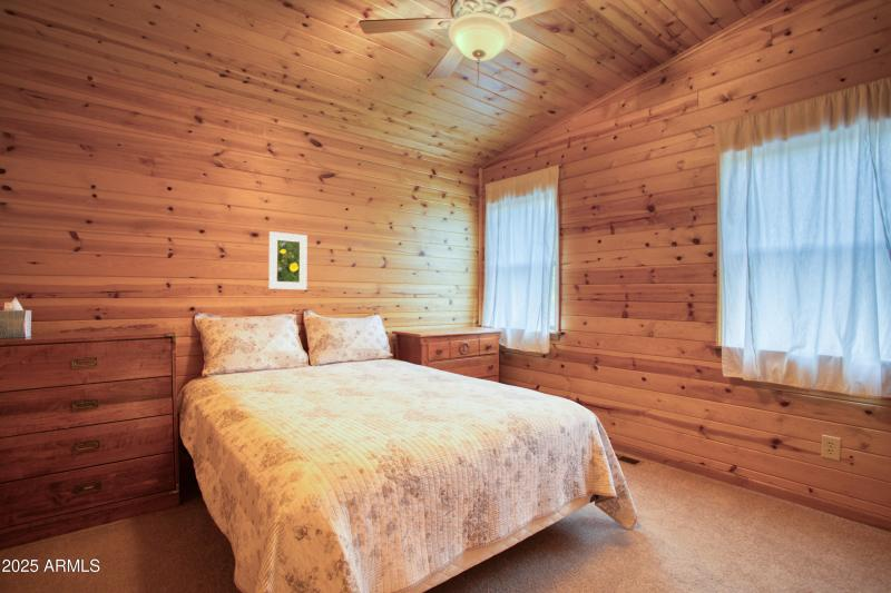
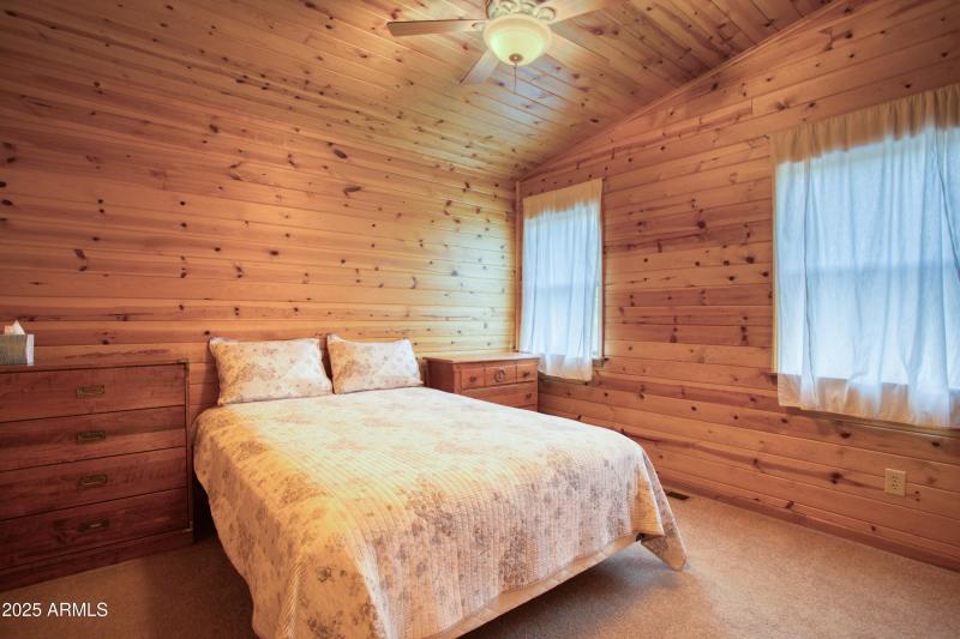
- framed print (287, 261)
